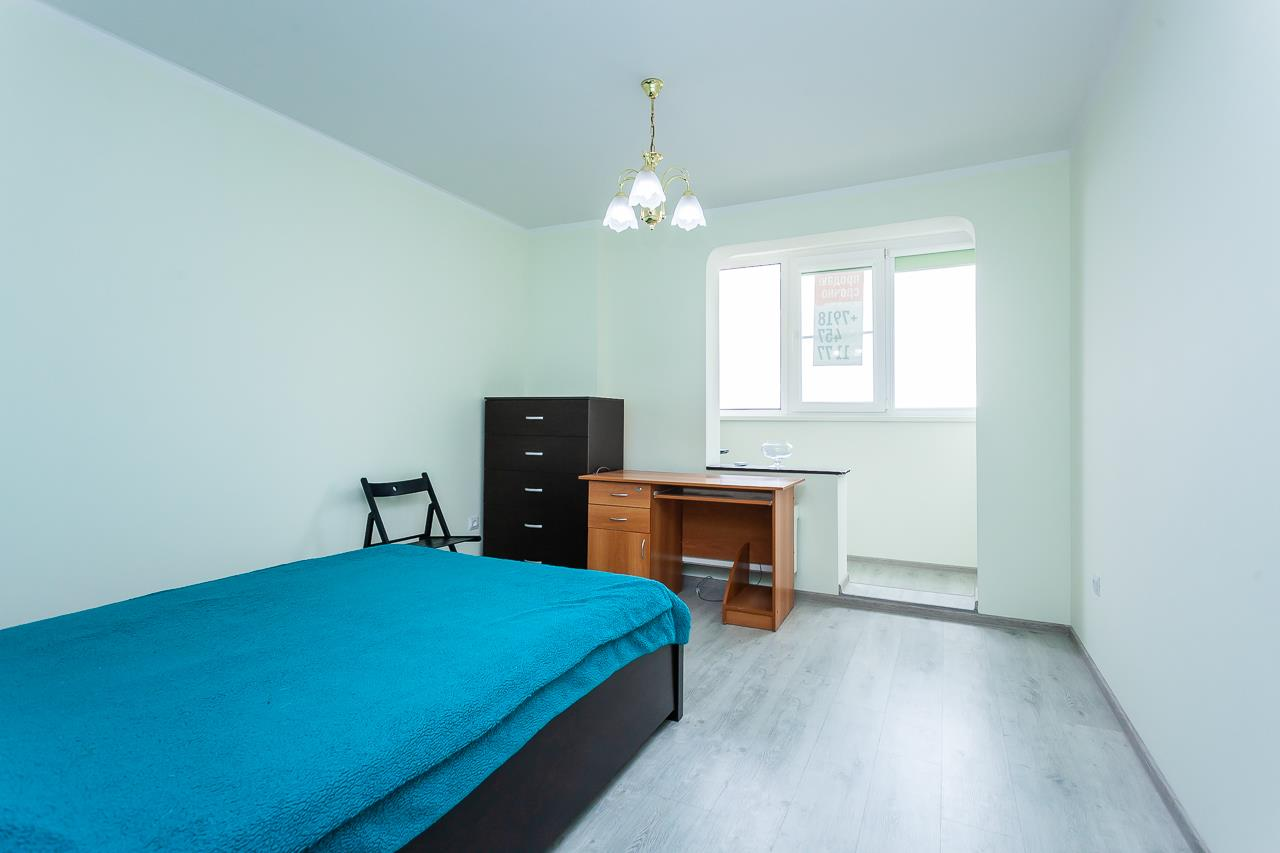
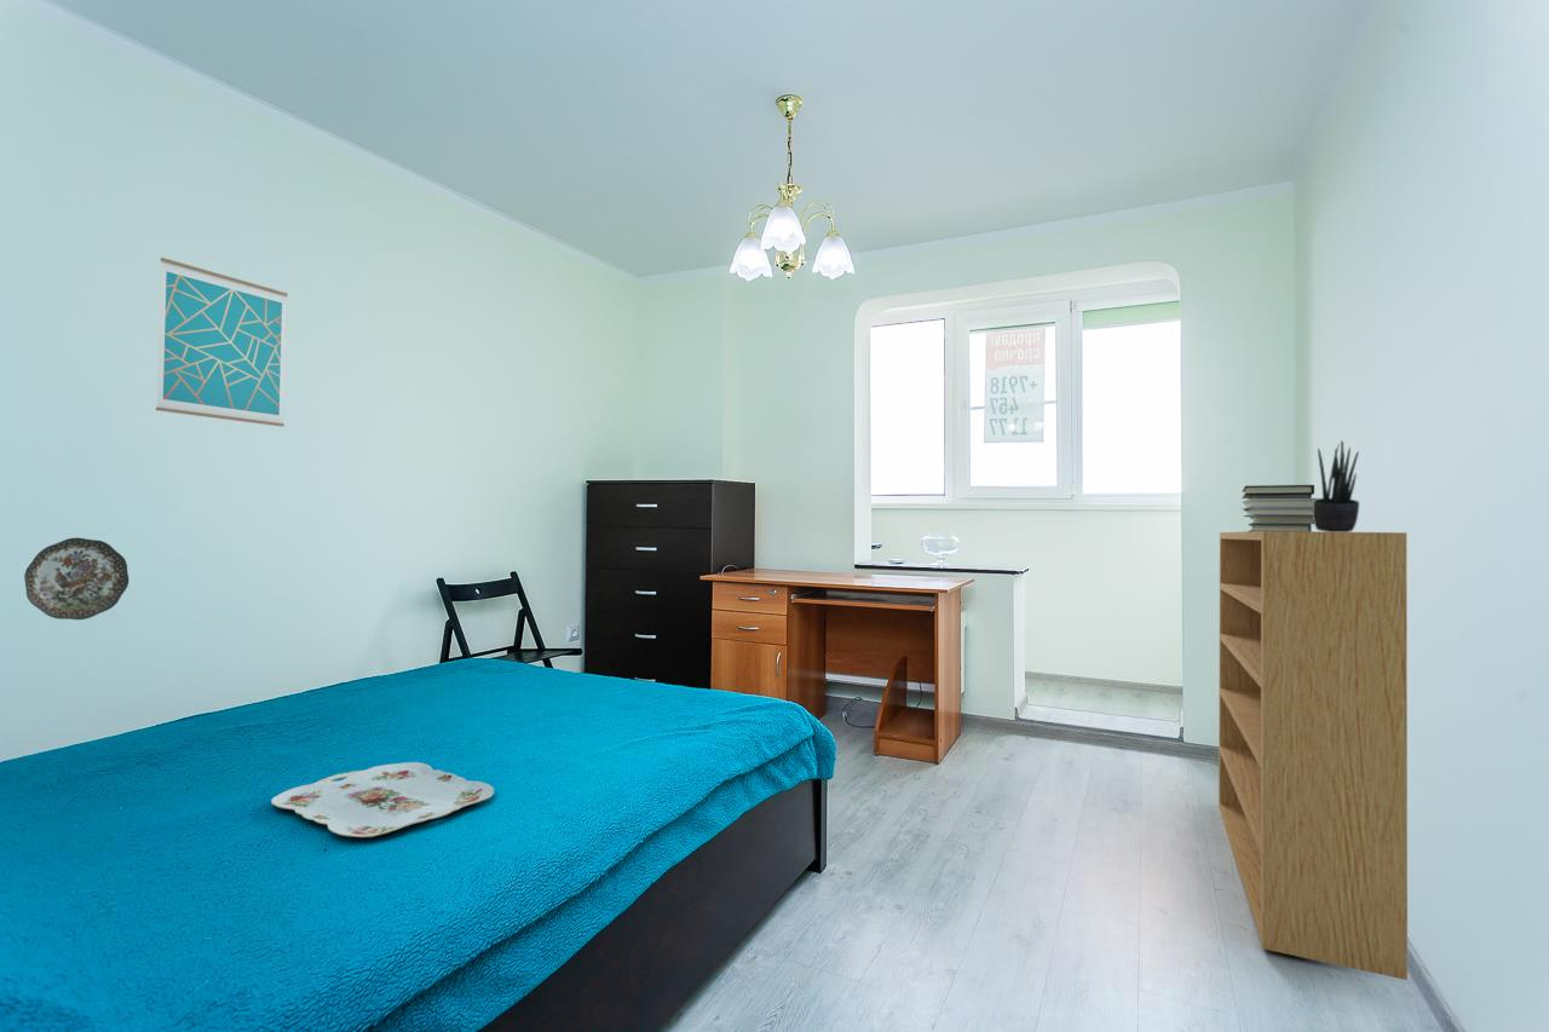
+ serving tray (385, 797)
+ bookcase (1290, 702)
+ potted plant (1336, 485)
+ wall art (225, 347)
+ book stack (1277, 509)
+ decorative plate (76, 578)
